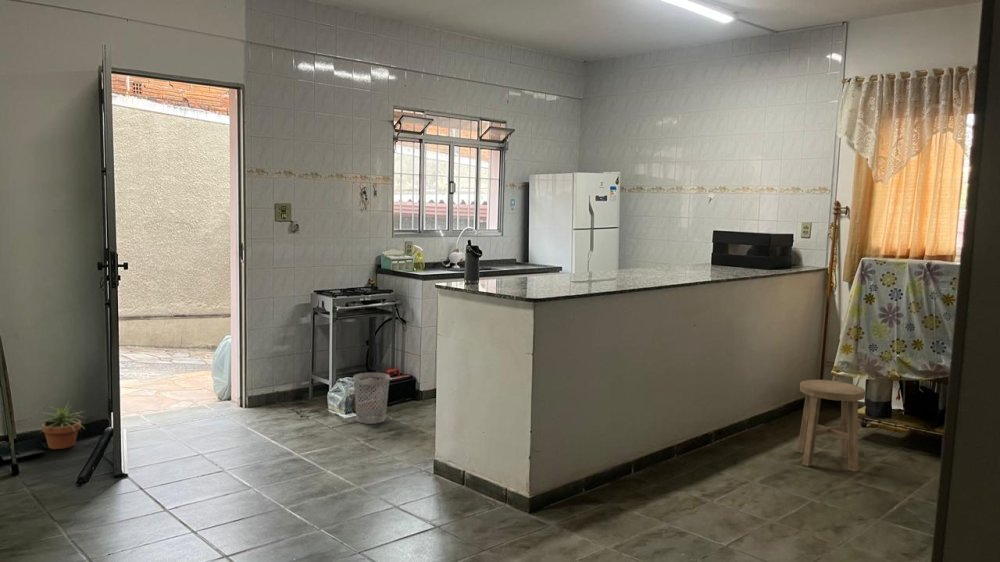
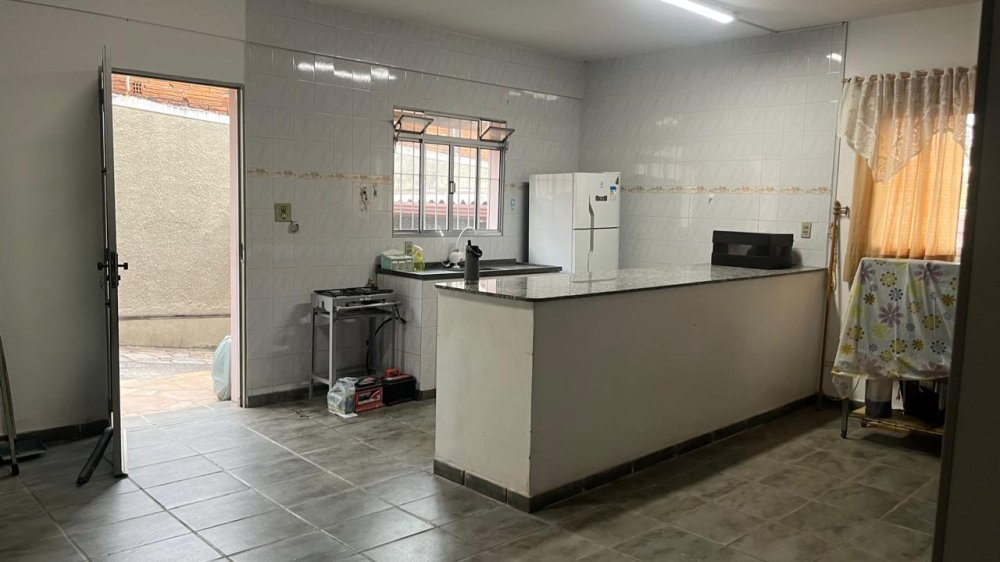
- wastebasket (371, 398)
- stool (831, 426)
- potted plant (63, 424)
